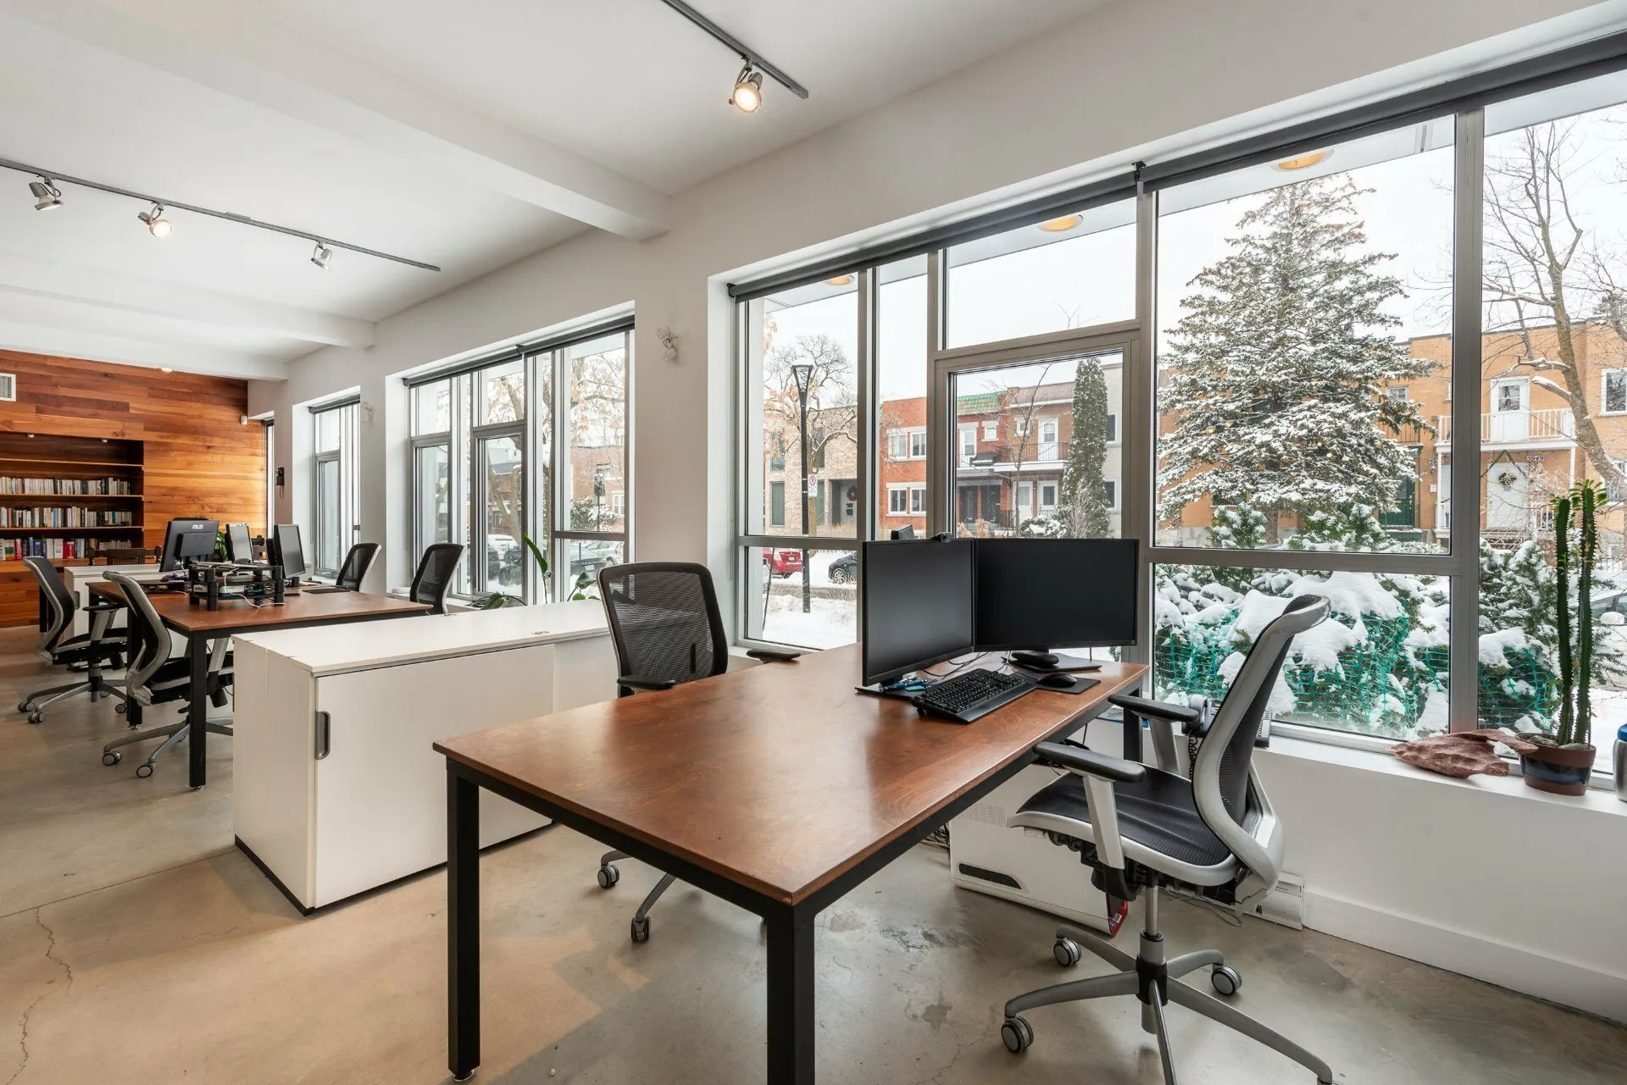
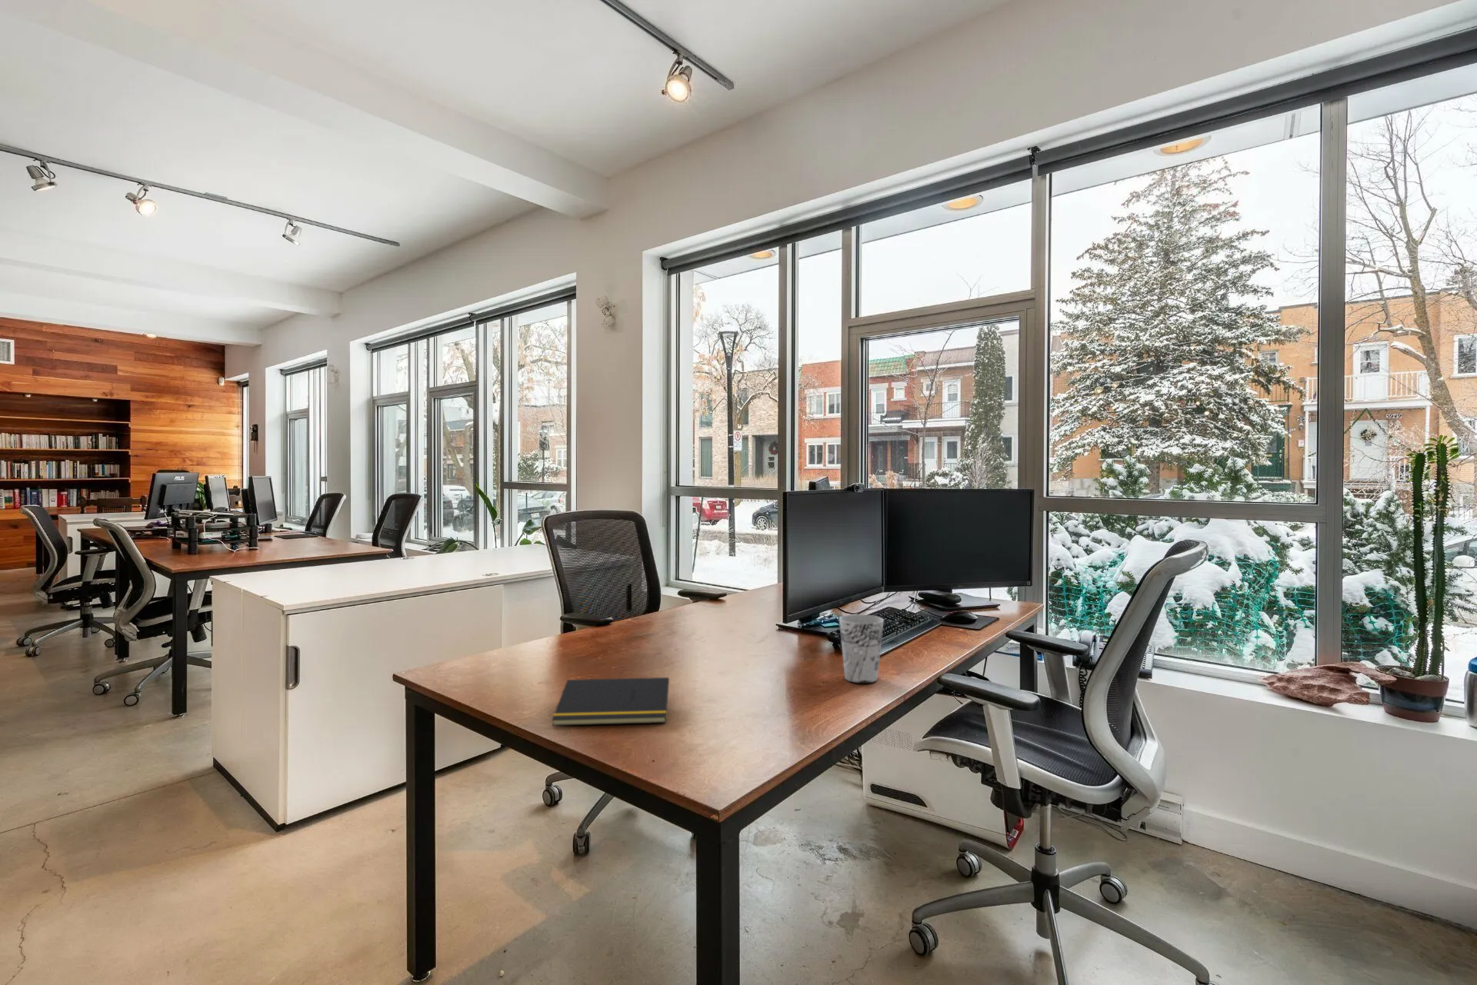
+ notepad (614, 700)
+ cup (861, 649)
